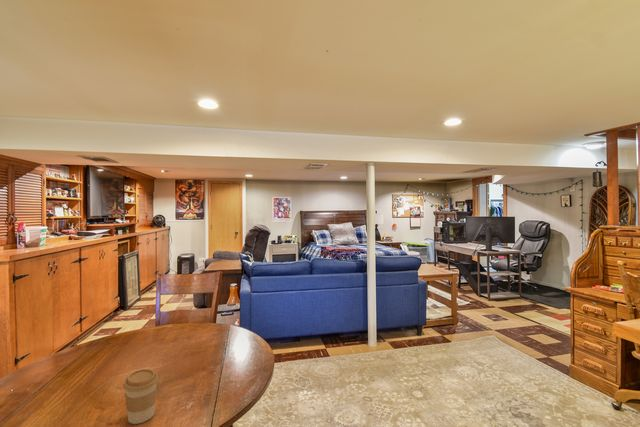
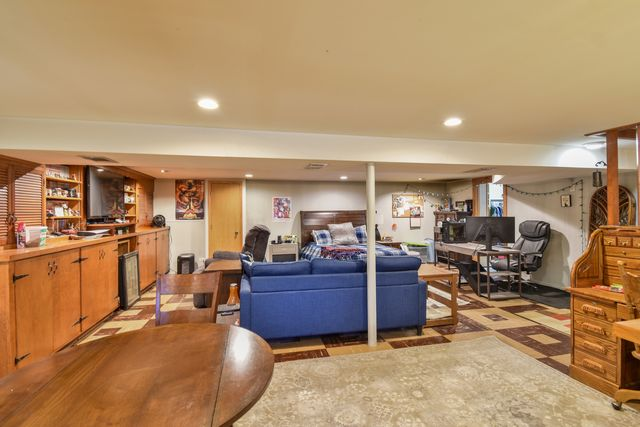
- coffee cup (141, 395)
